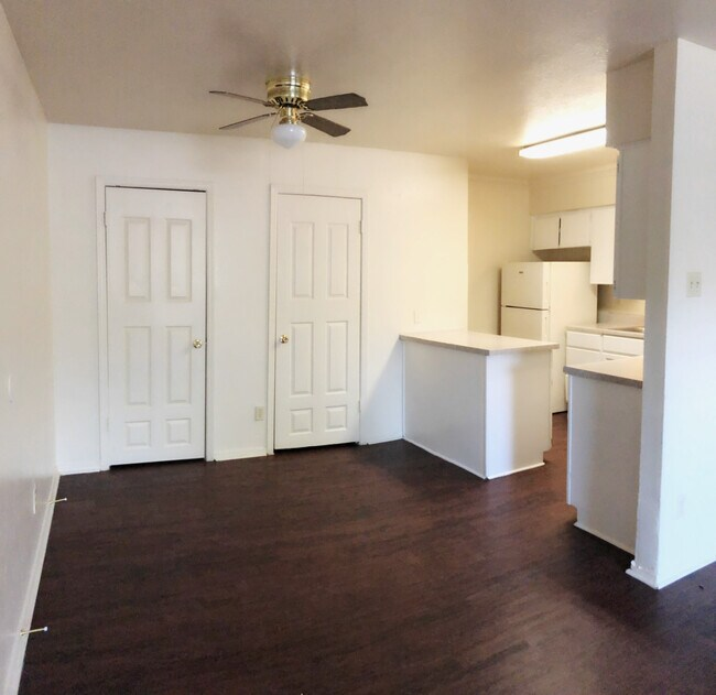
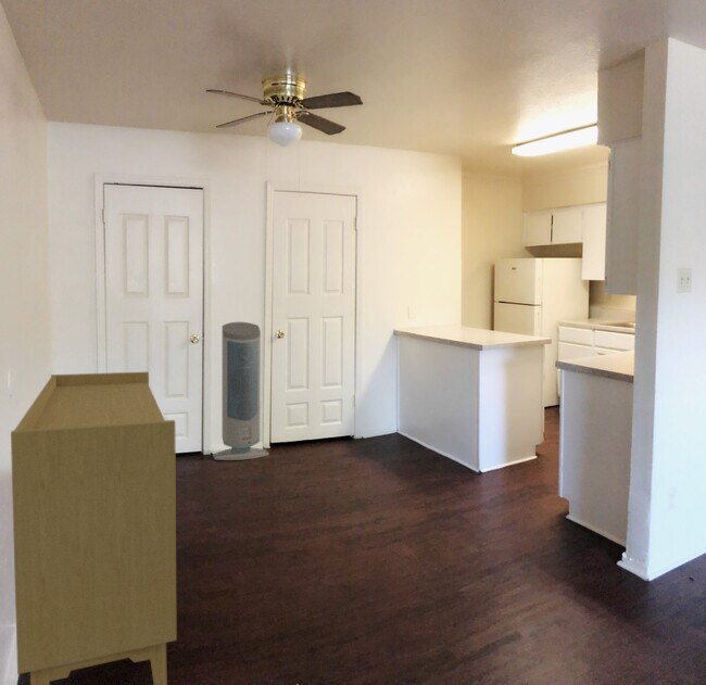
+ sideboard (101, 508)
+ air purifier (240, 389)
